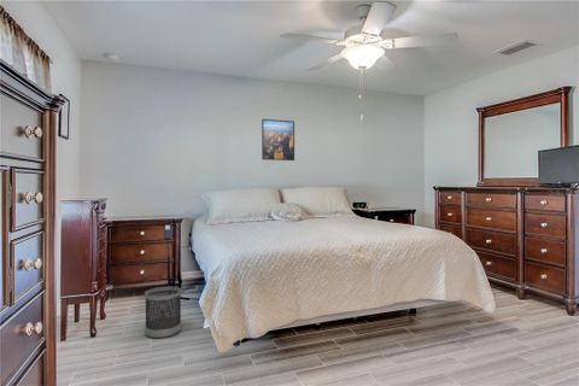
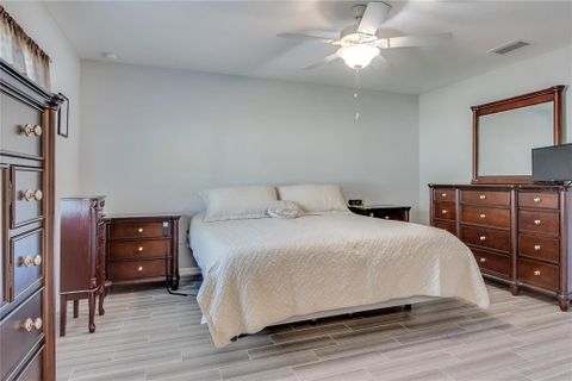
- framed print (277, 140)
- wastebasket (163, 310)
